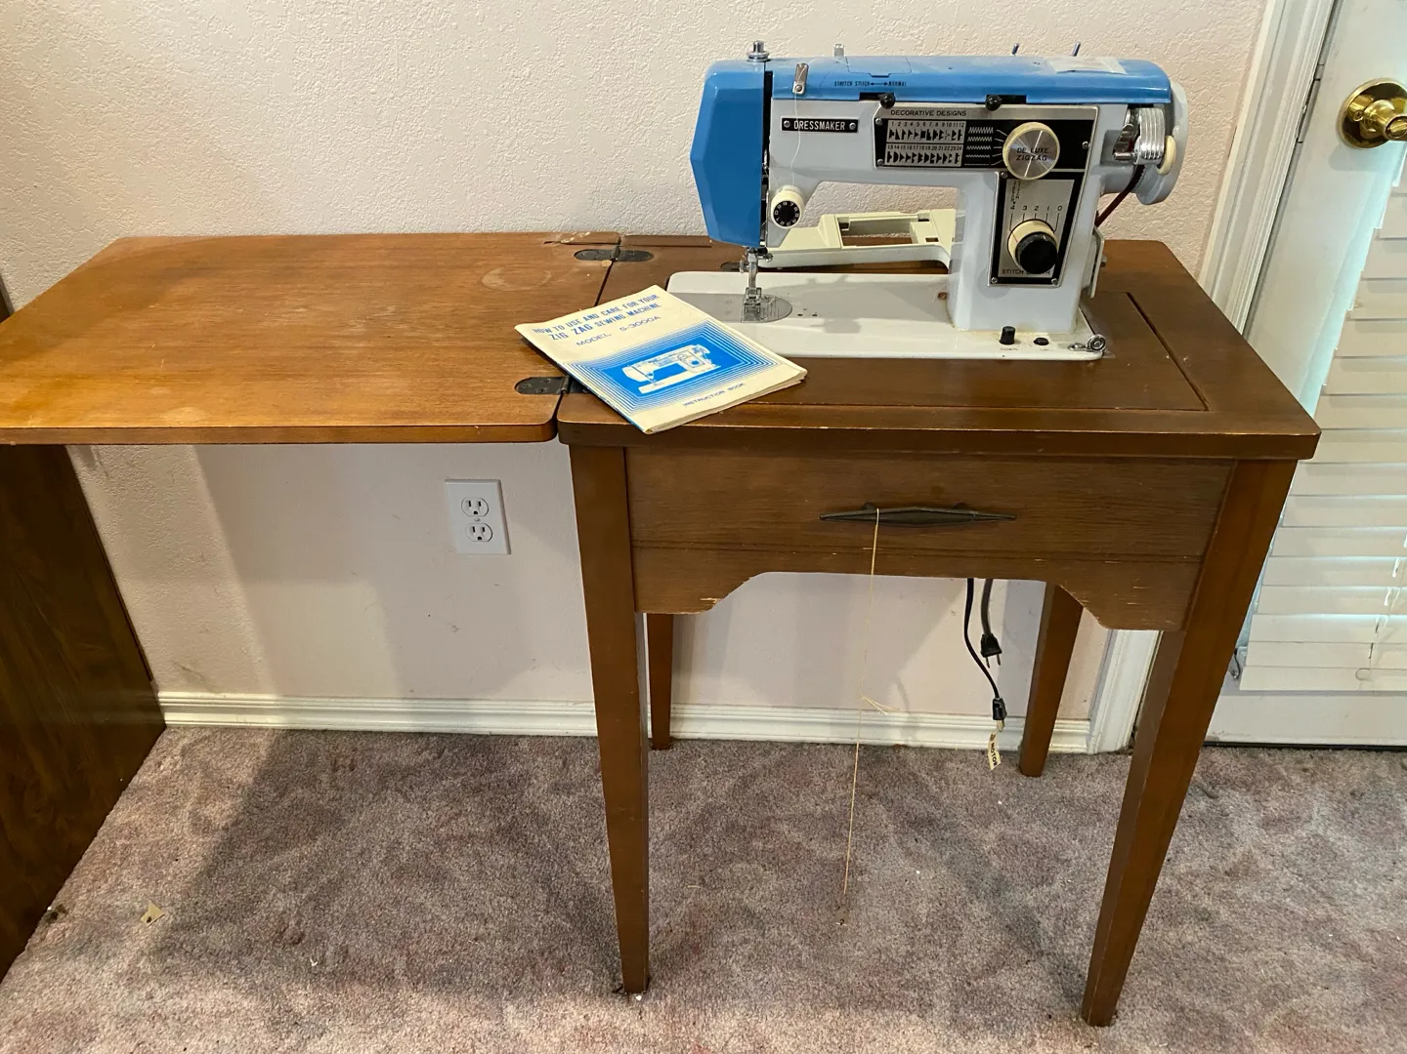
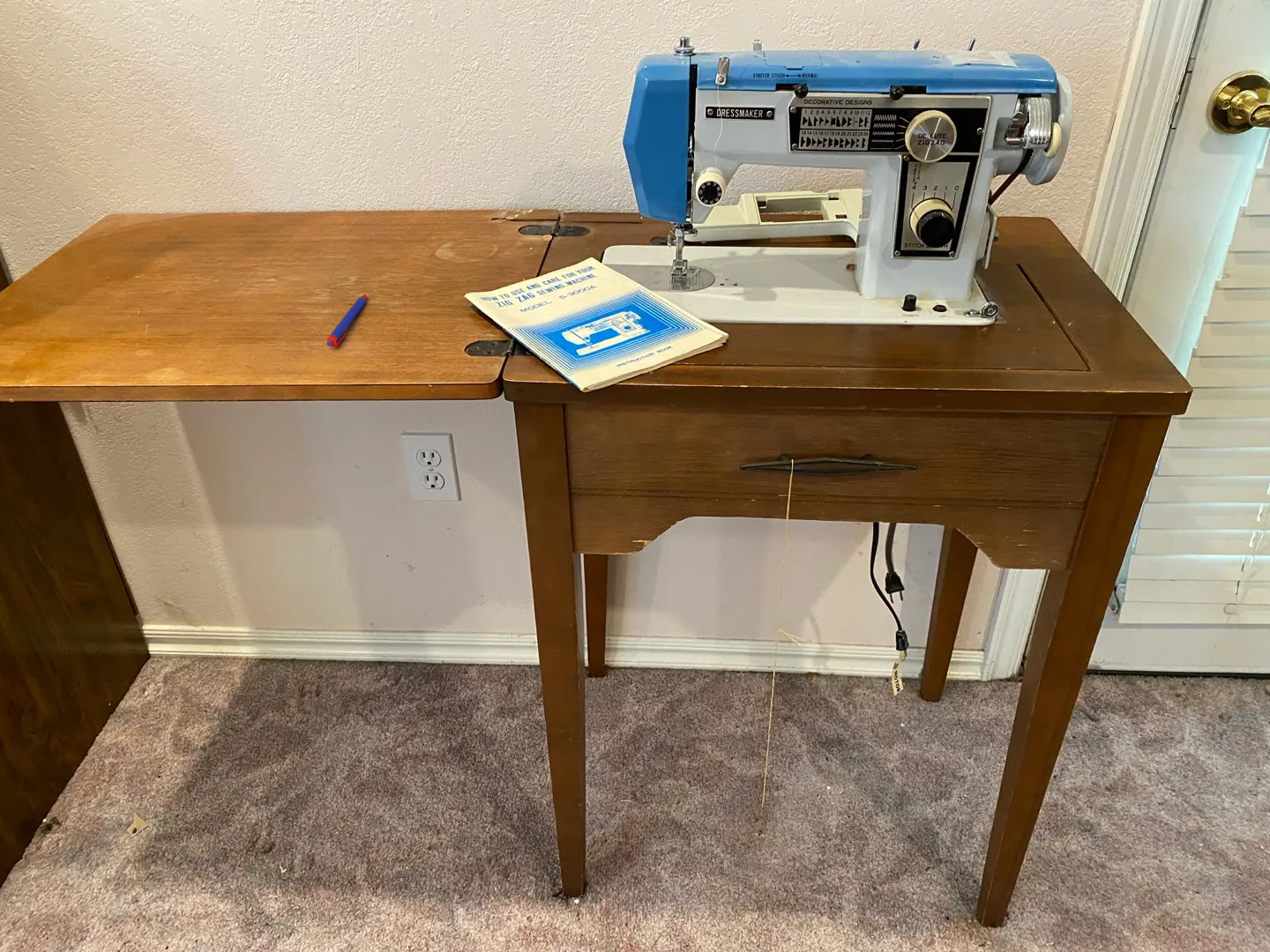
+ pen (348, 317)
